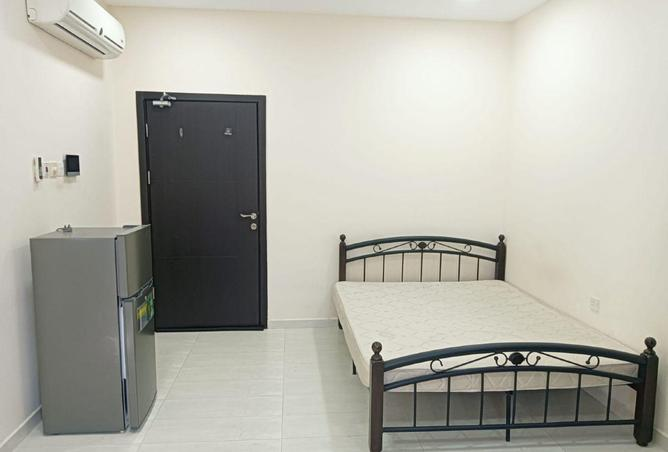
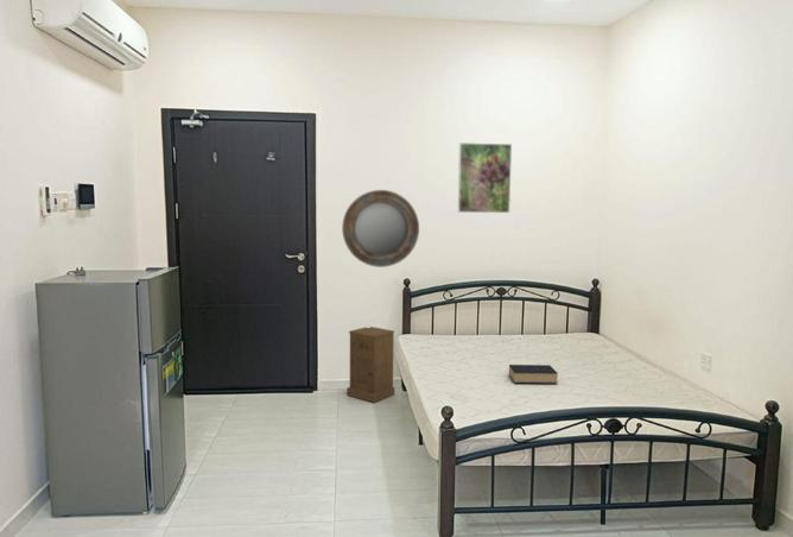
+ book (532, 374)
+ nightstand (370, 362)
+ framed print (484, 178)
+ home mirror (380, 228)
